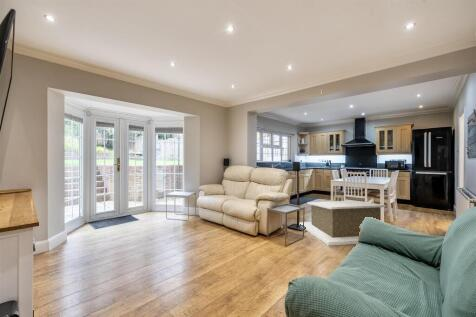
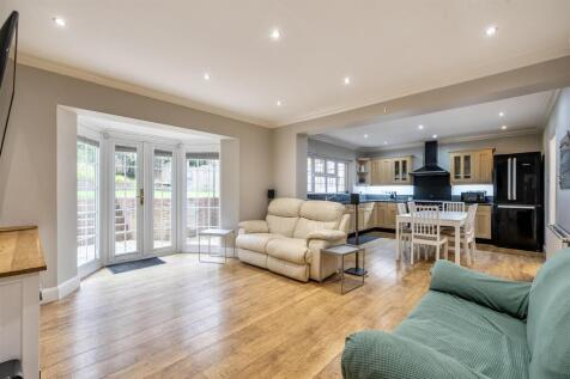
- coffee table (343, 216)
